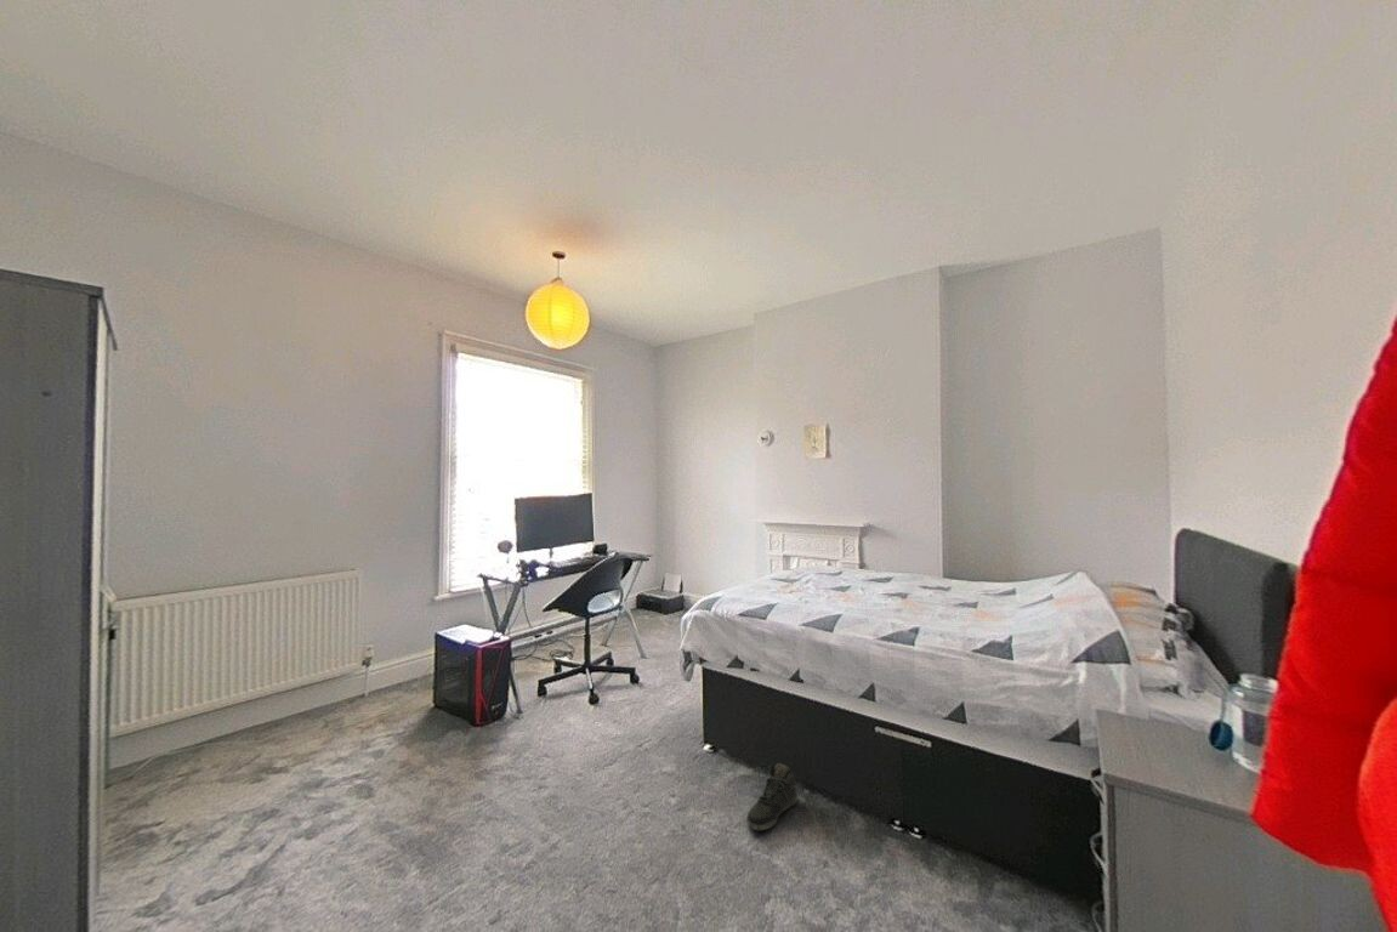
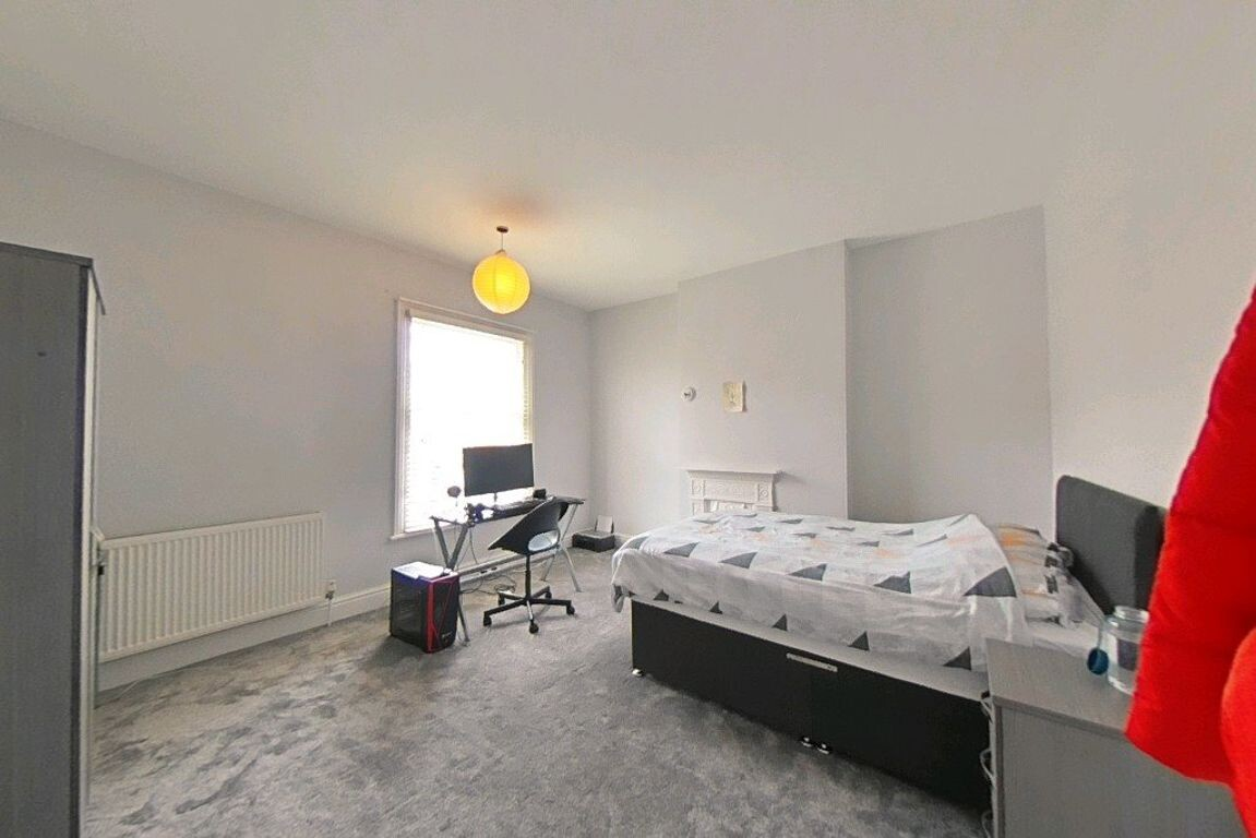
- sneaker (771, 791)
